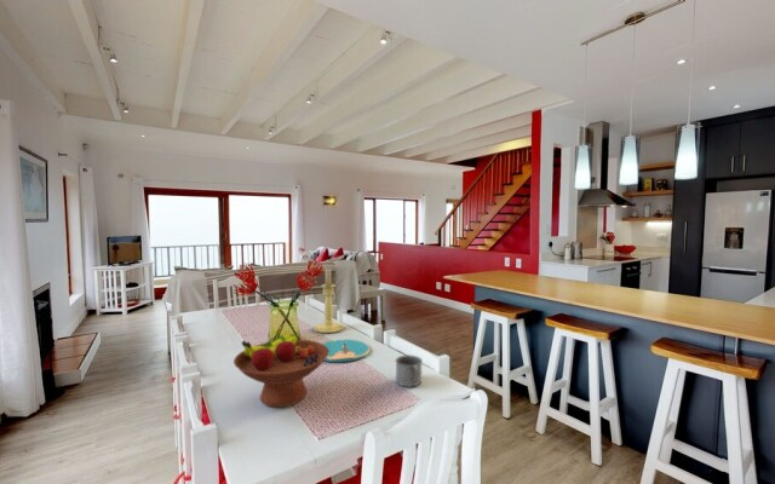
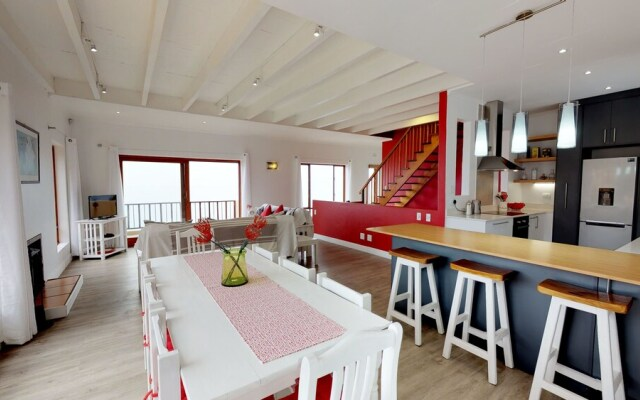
- mug (409, 370)
- plate (341, 345)
- candle holder (328, 298)
- fruit bowl (283, 367)
